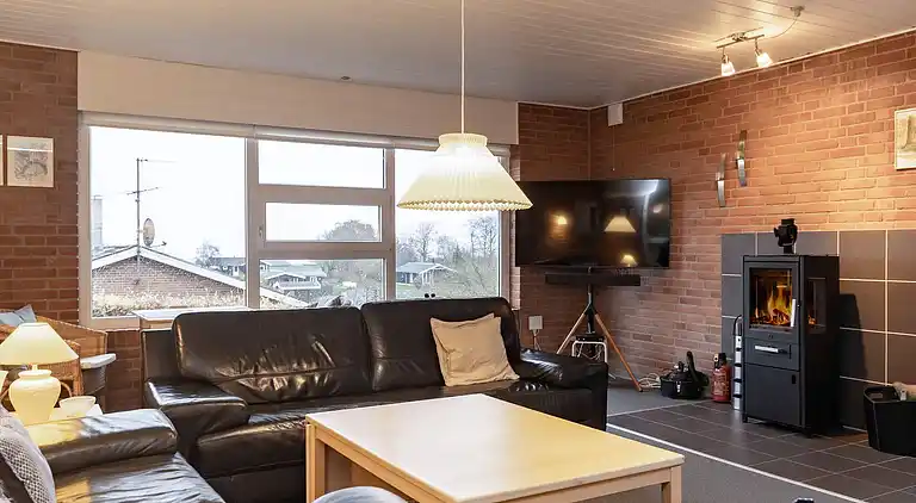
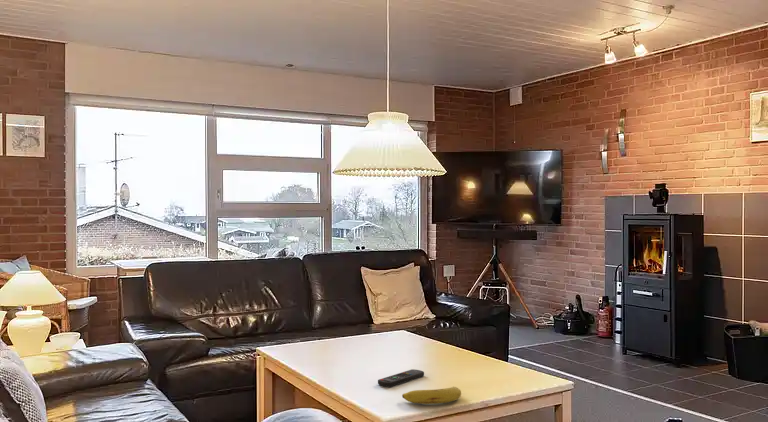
+ remote control (401, 377)
+ fruit (432, 390)
